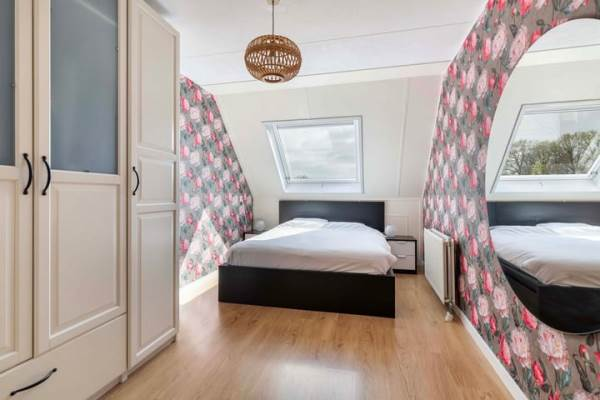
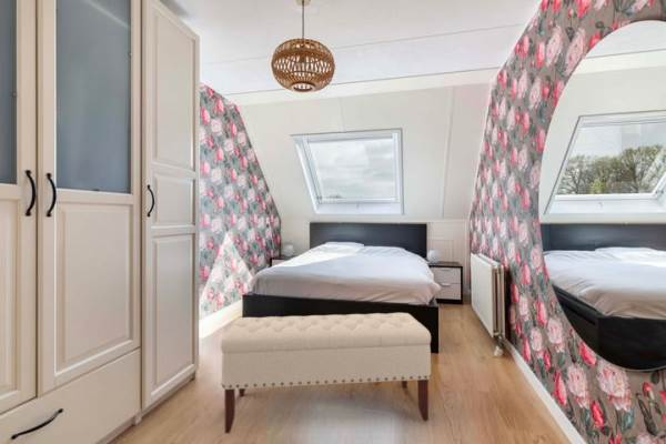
+ bench (326, 364)
